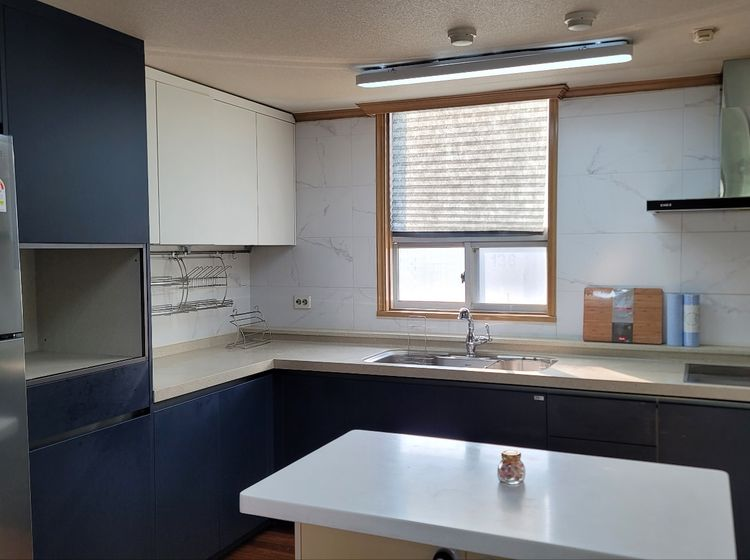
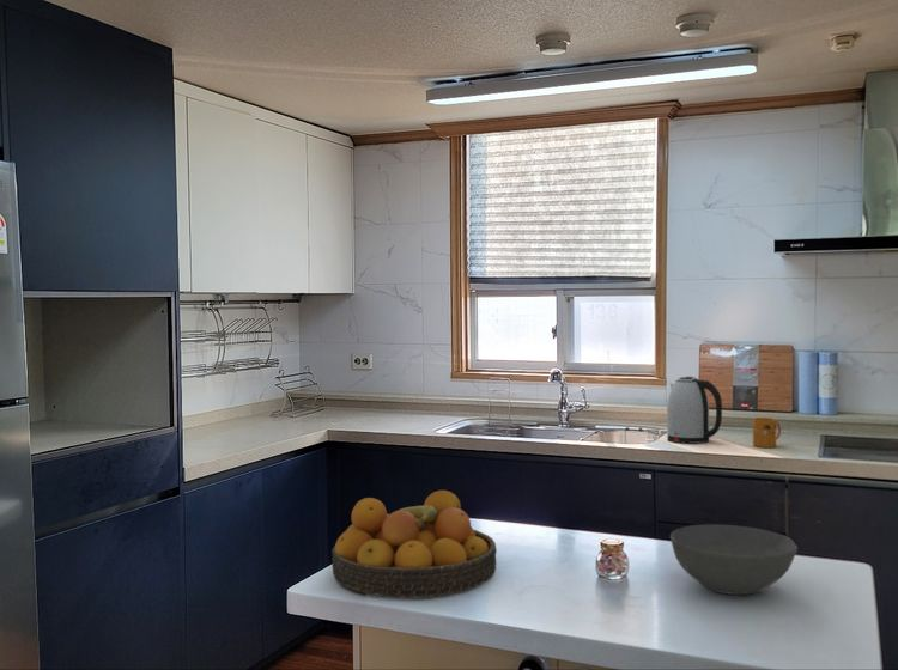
+ kettle (694, 408)
+ bowl (732, 562)
+ mug (767, 432)
+ fruit bowl (414, 534)
